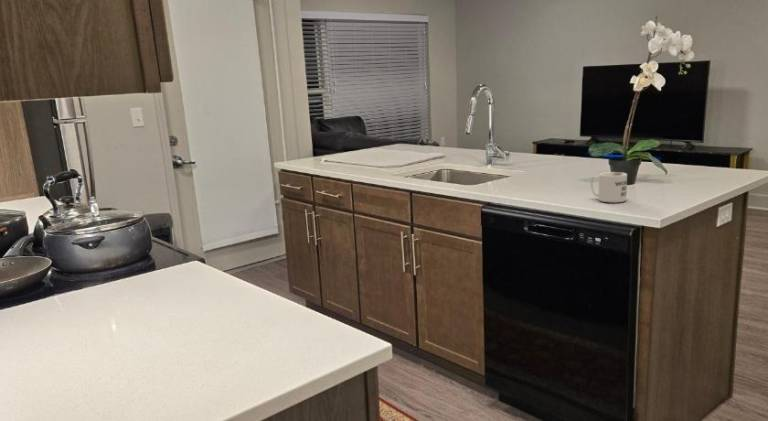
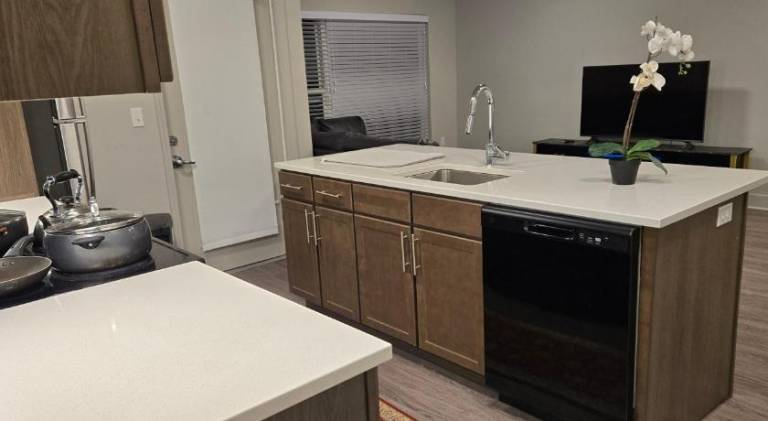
- mug (607, 186)
